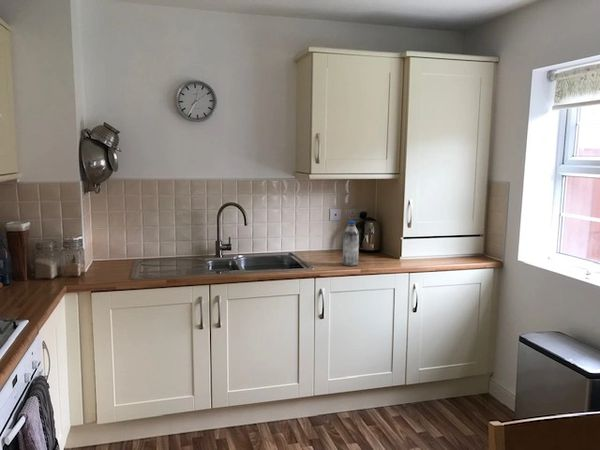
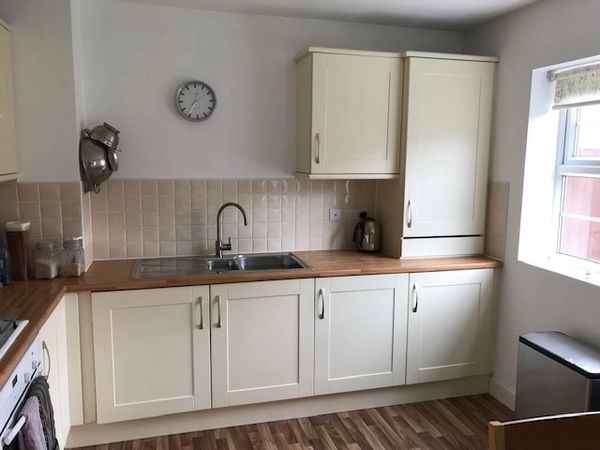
- water bottle (351, 242)
